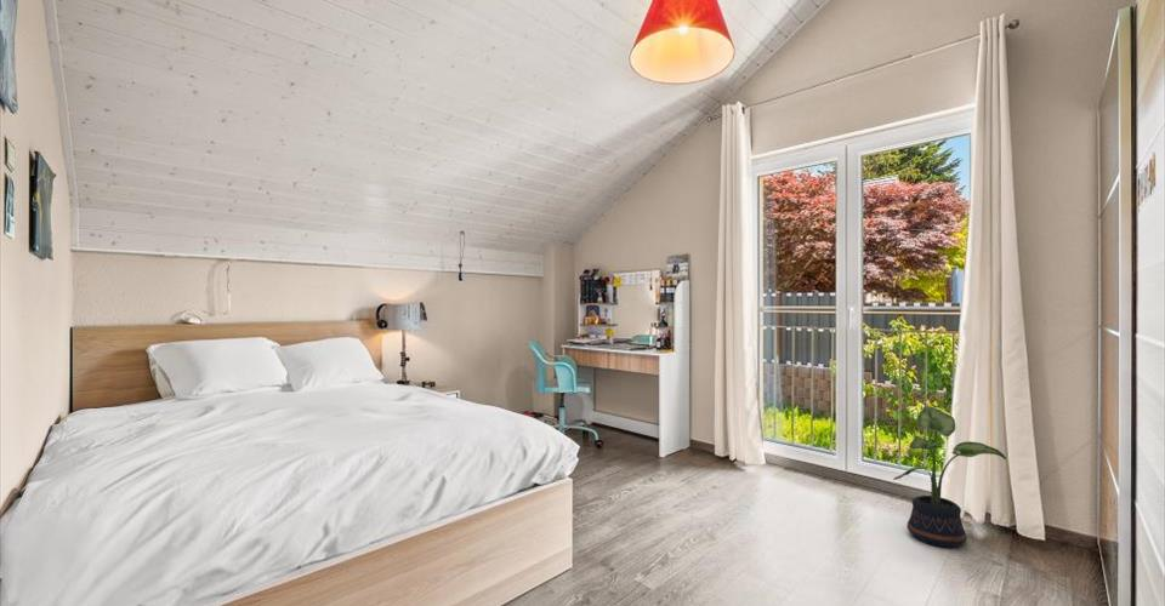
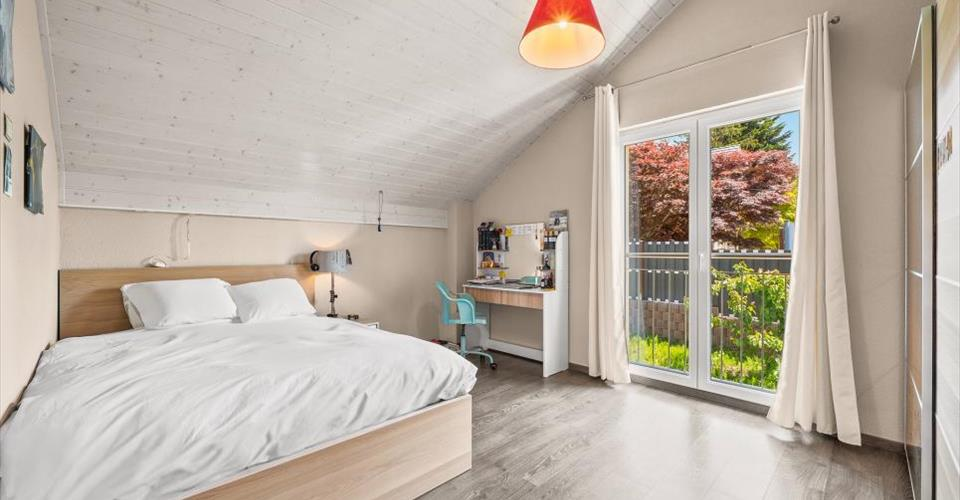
- potted plant (943, 474)
